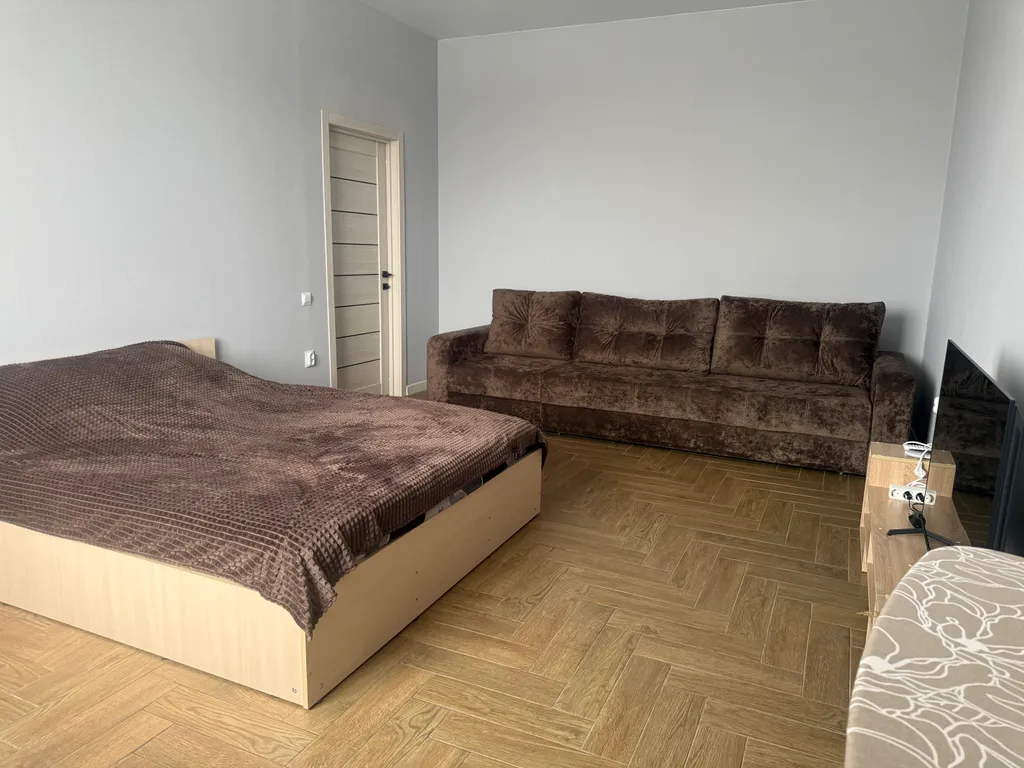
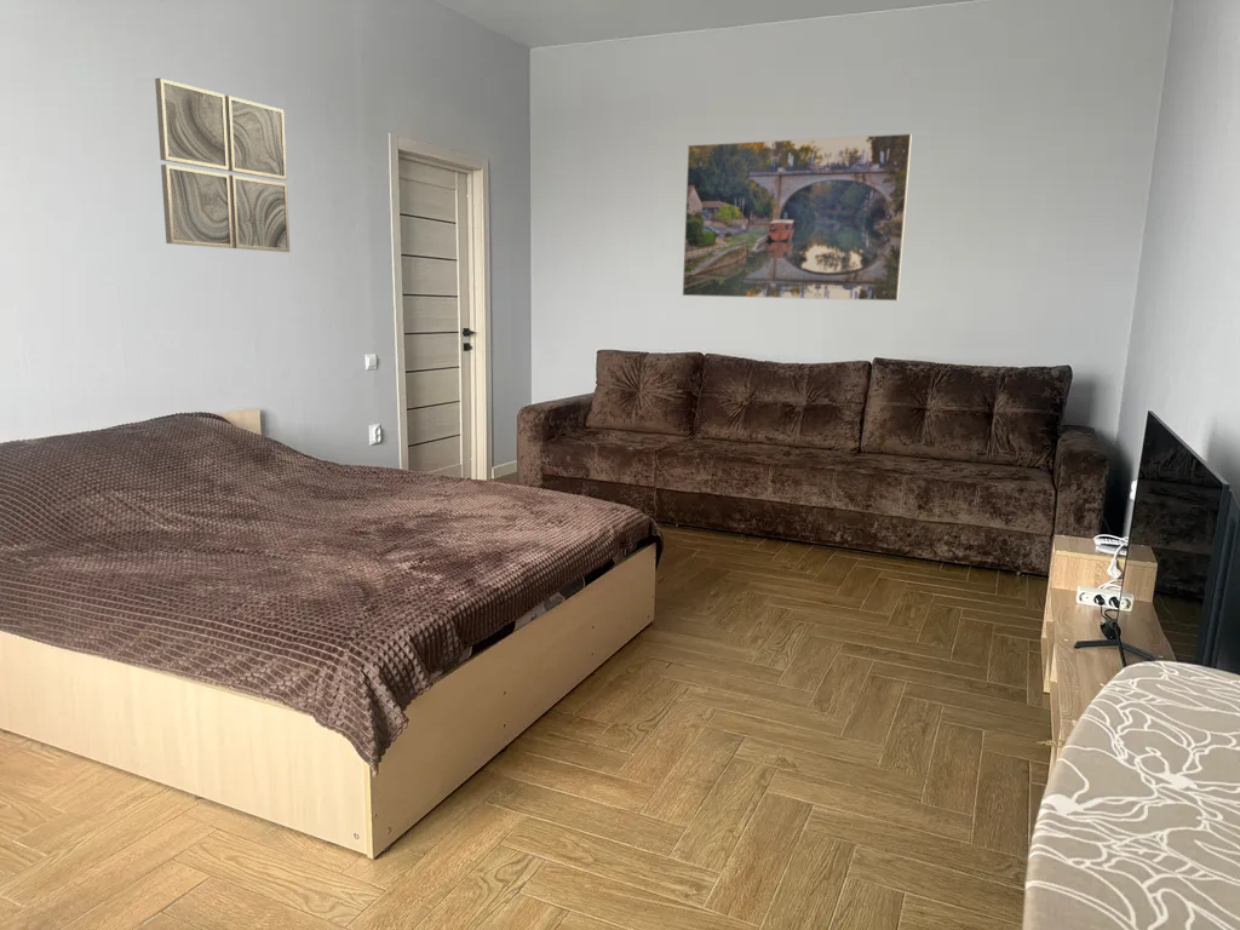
+ wall art (229, 171)
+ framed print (790, 220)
